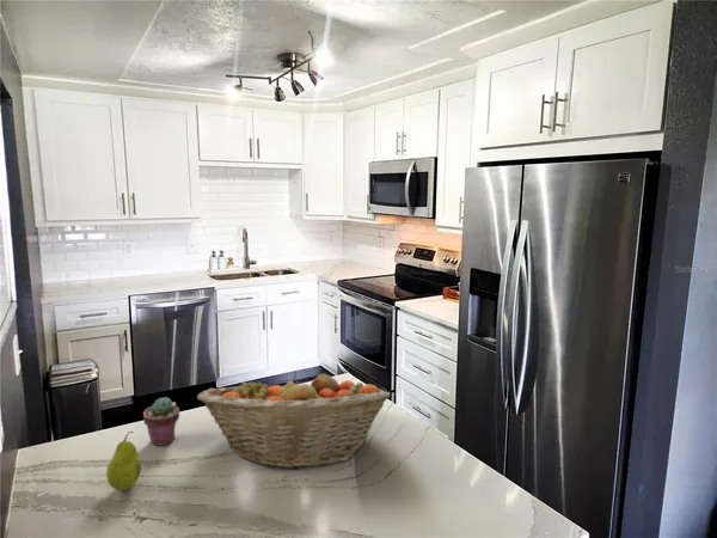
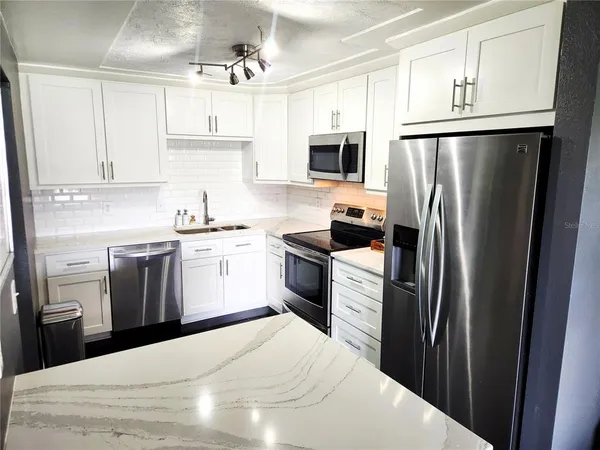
- fruit basket (295, 408)
- fruit (125, 463)
- potted succulent (161, 418)
